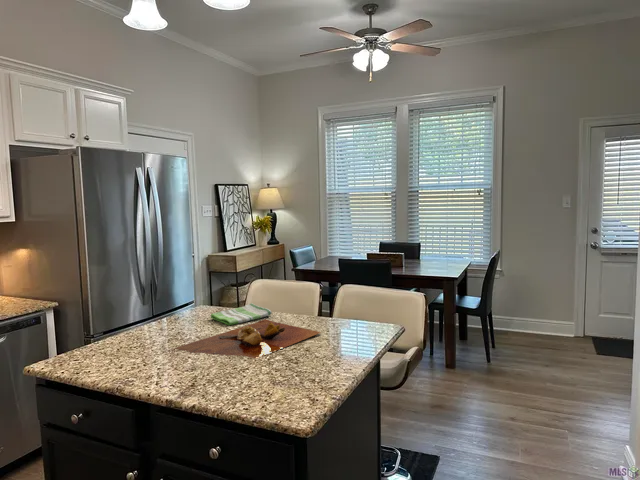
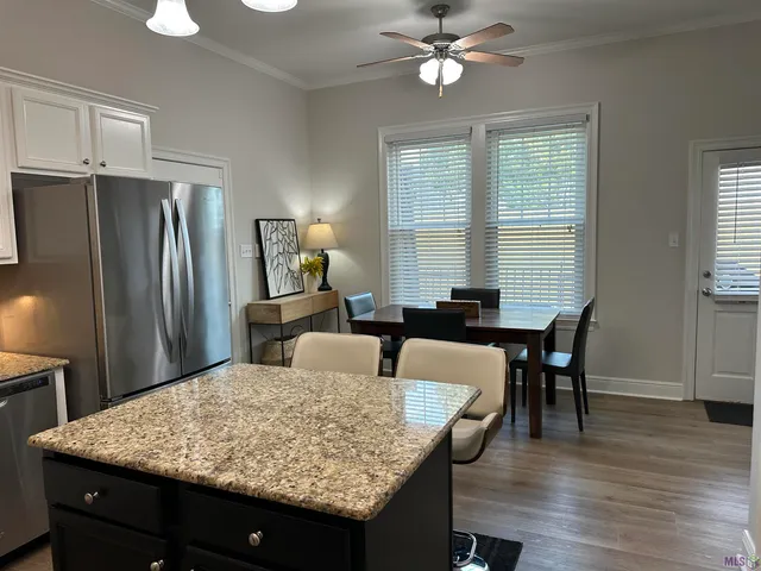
- dish towel (241, 313)
- cutting board (251, 332)
